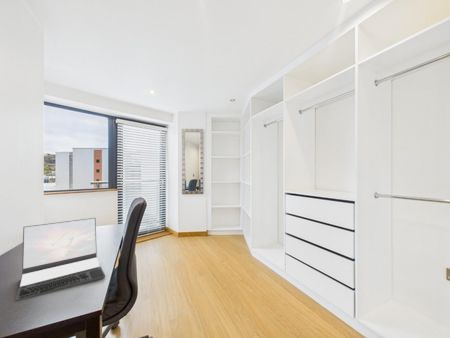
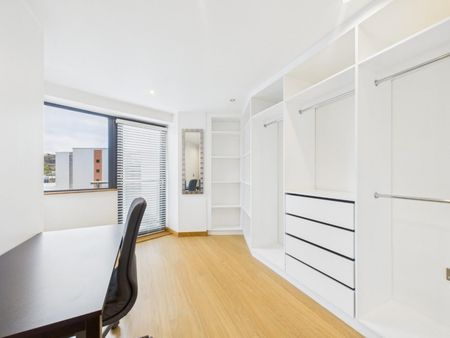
- laptop (63, 251)
